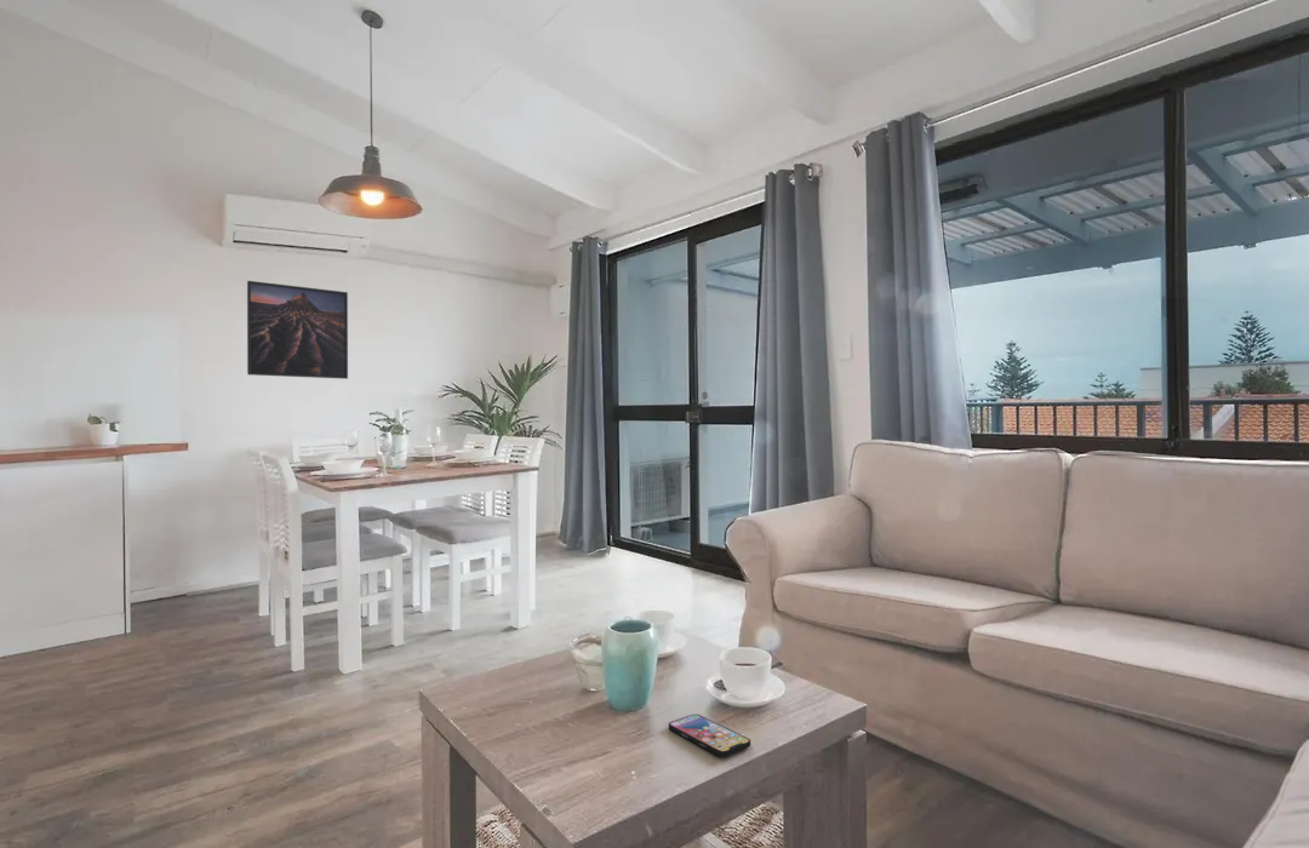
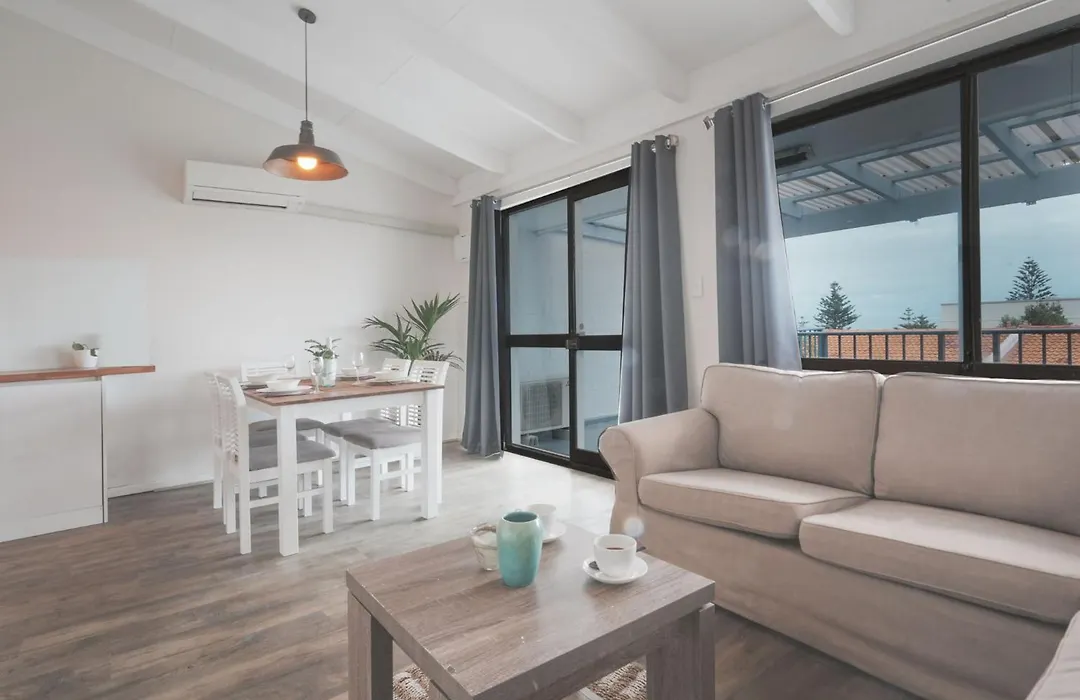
- smartphone (708, 733)
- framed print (299, 331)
